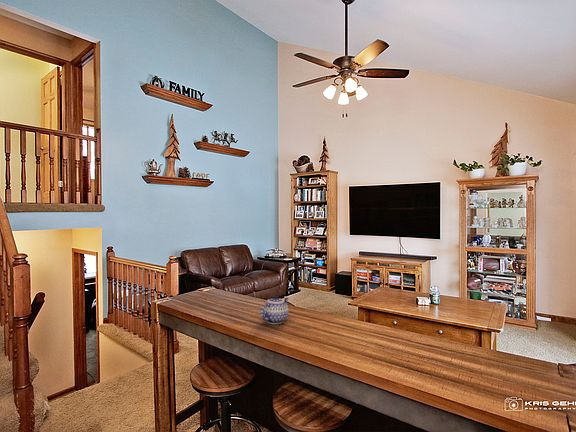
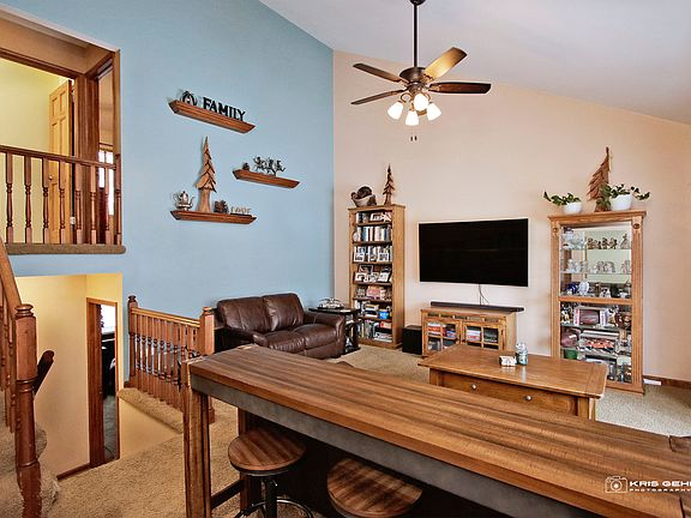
- teapot (275, 308)
